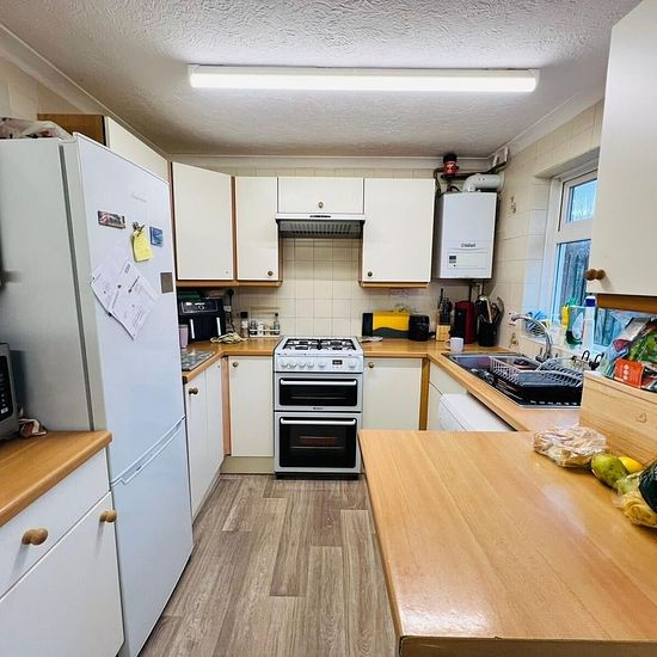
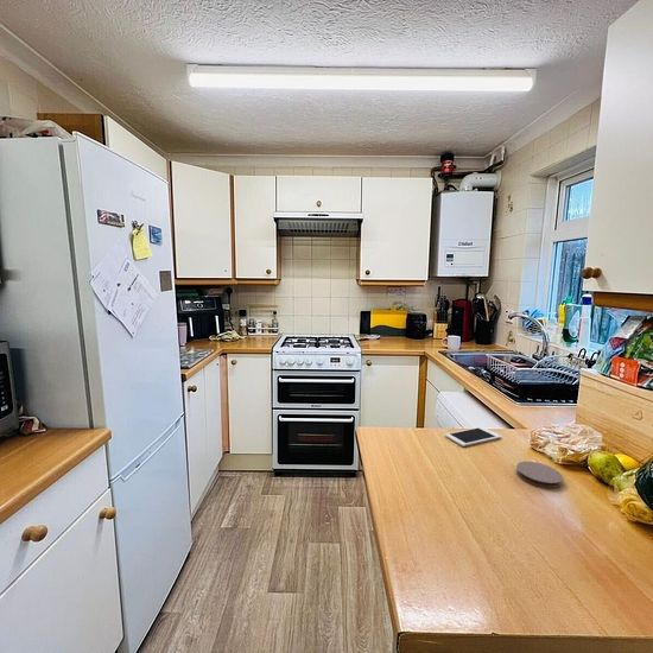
+ cell phone (473, 436)
+ coaster (538, 474)
